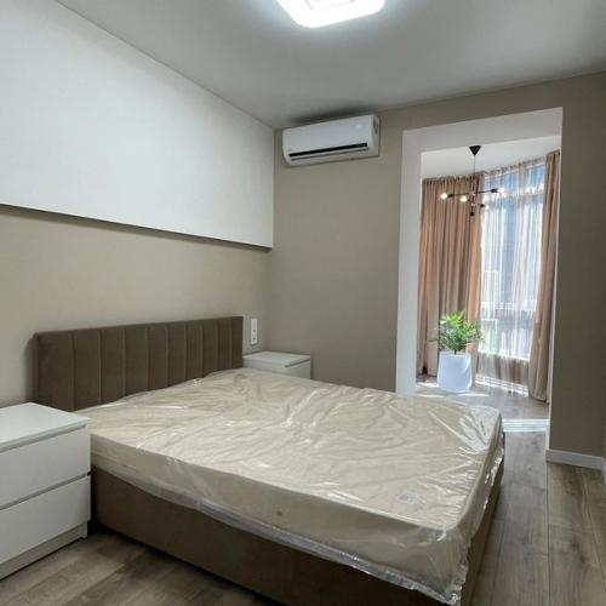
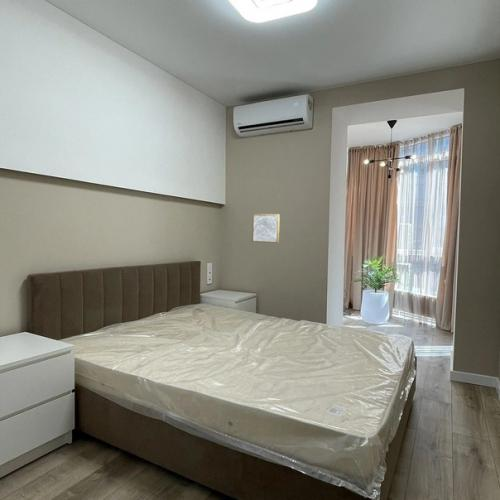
+ wall art (265, 228)
